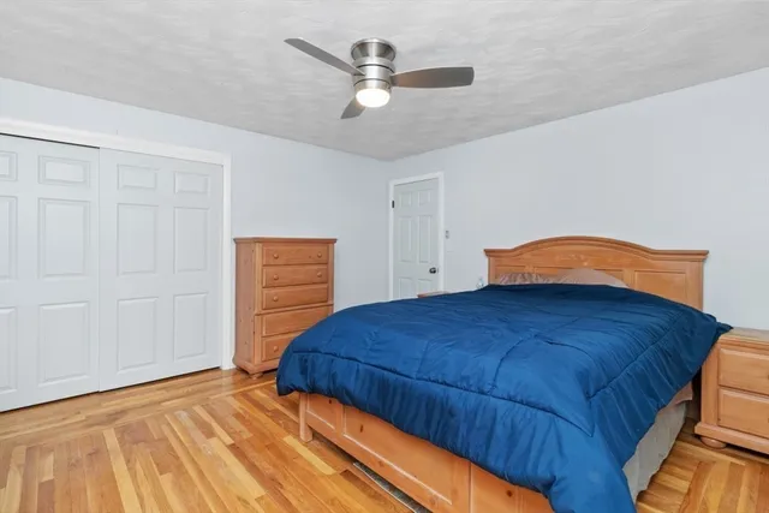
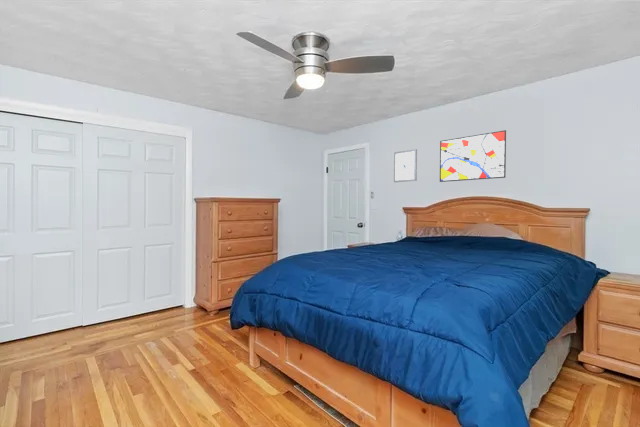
+ wall art (470, 158)
+ wall art (405, 166)
